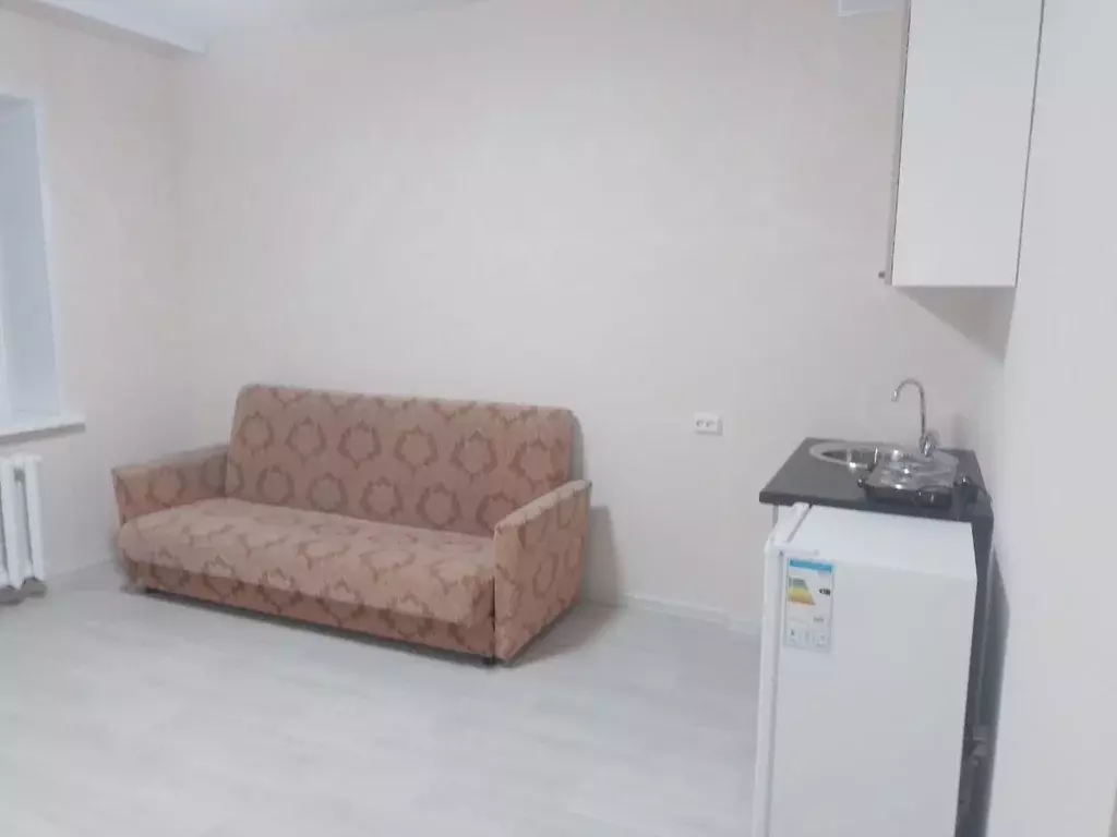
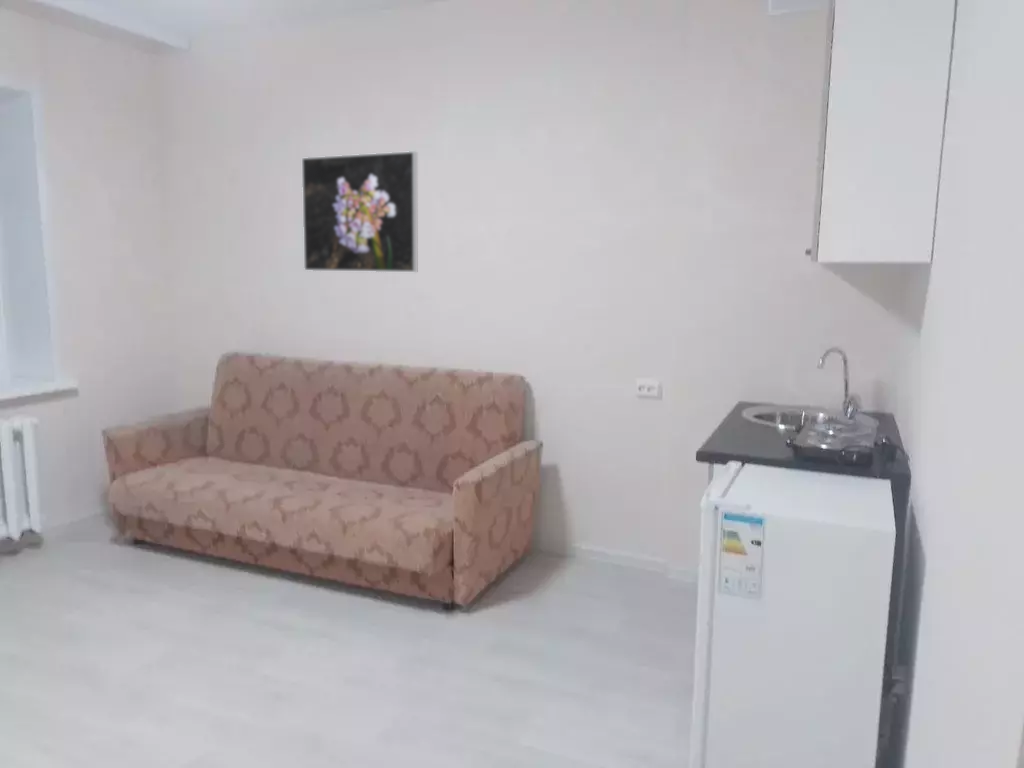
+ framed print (358, 213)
